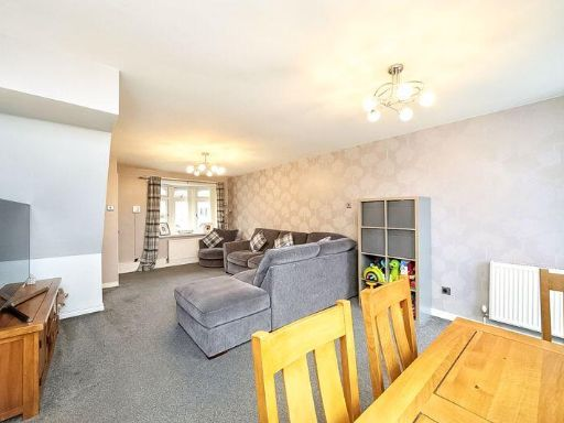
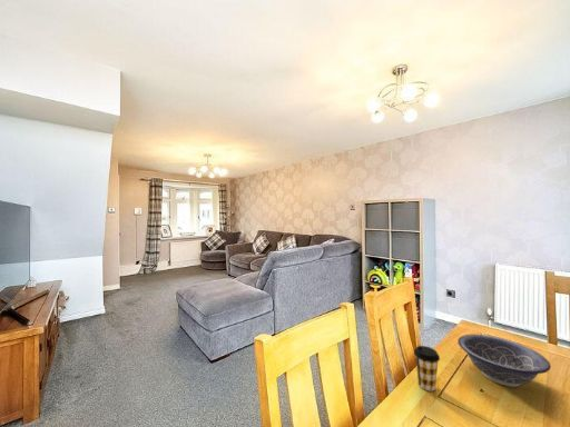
+ coffee cup (426, 368)
+ decorative bowl (500, 363)
